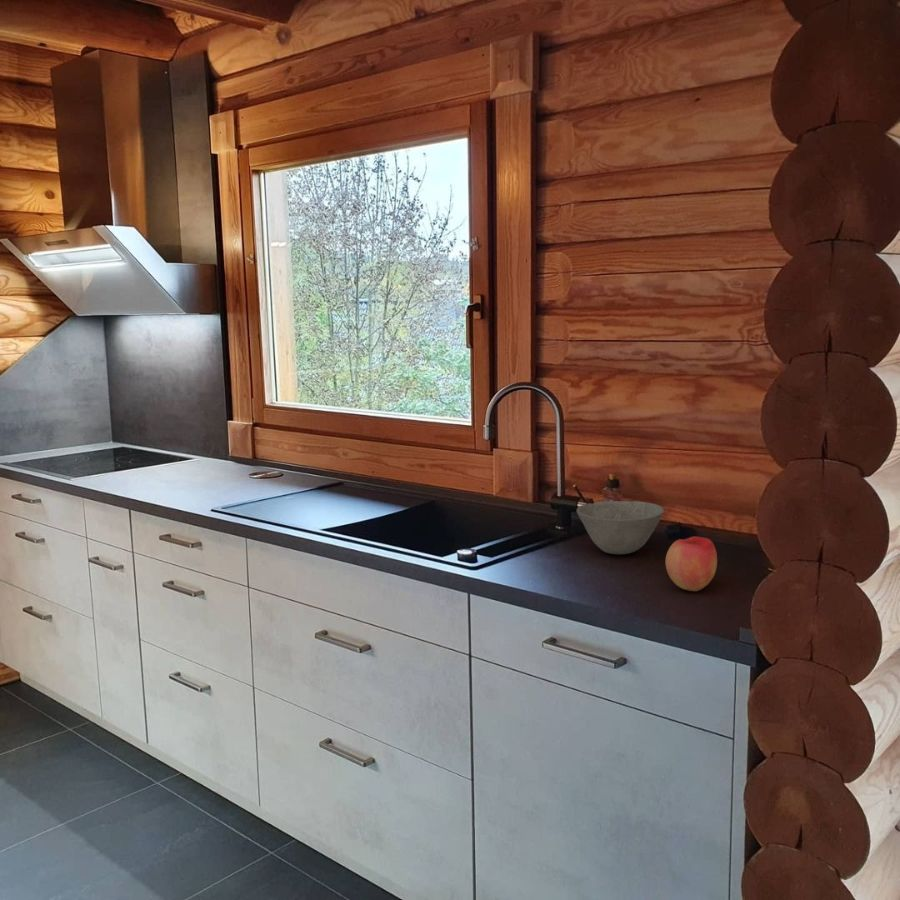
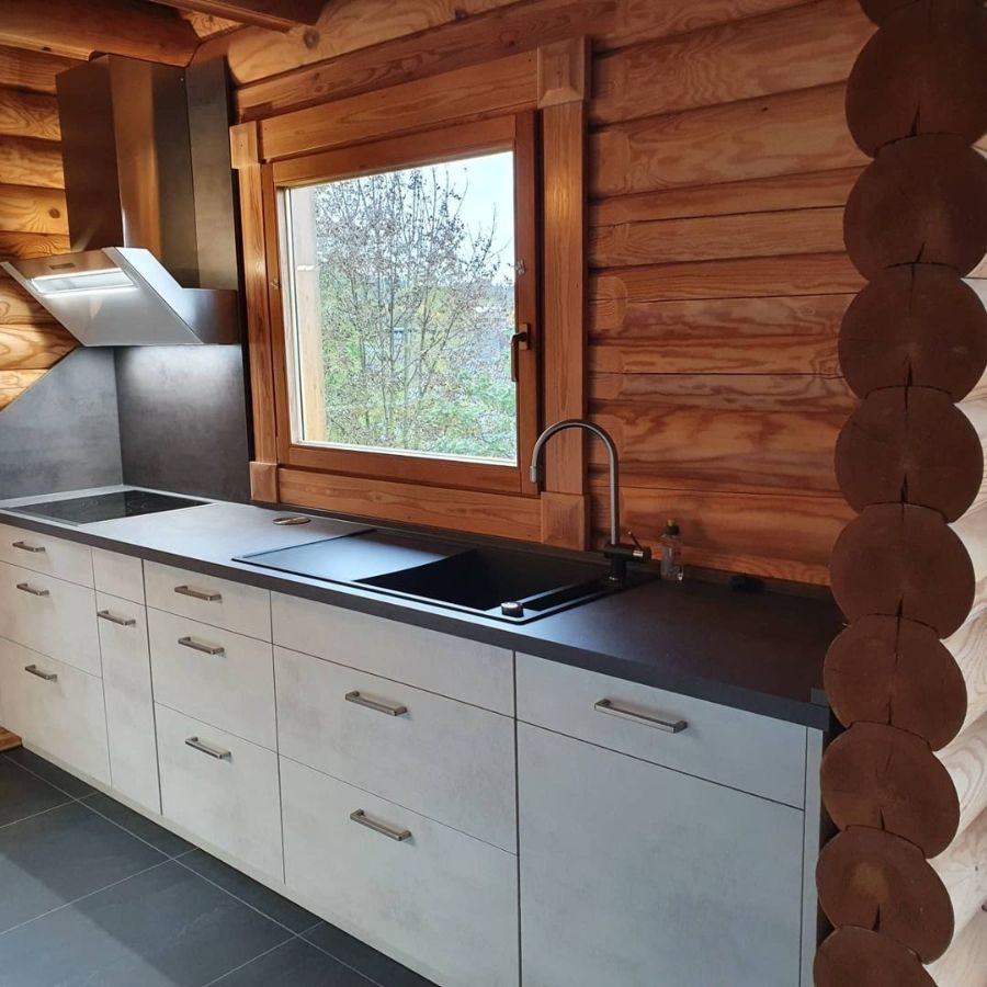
- bowl (619, 530)
- apple (692, 564)
